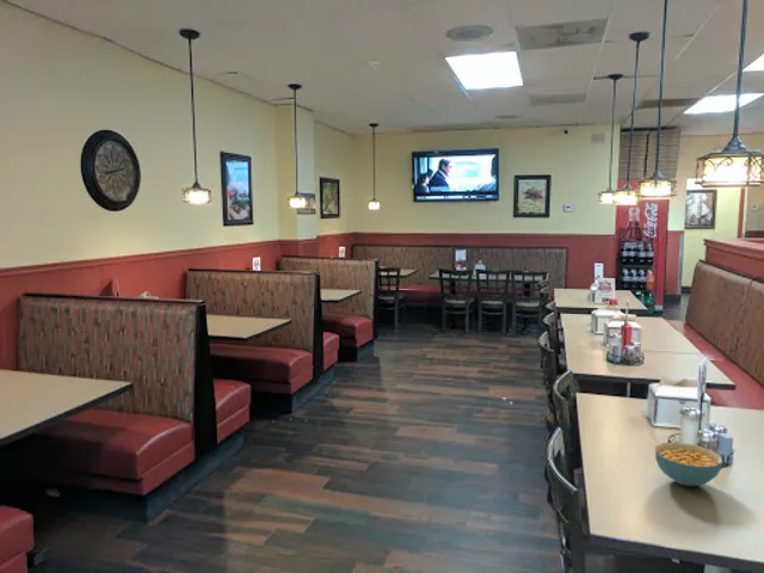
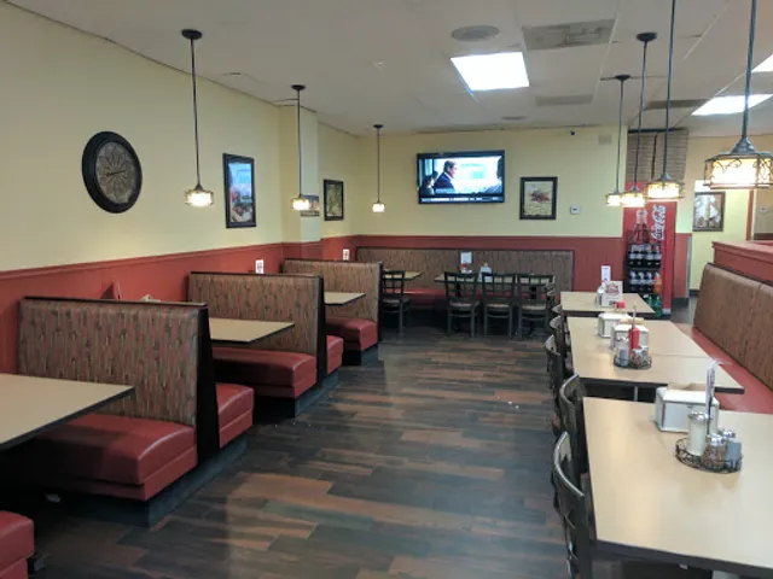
- cereal bowl (686, 468)
